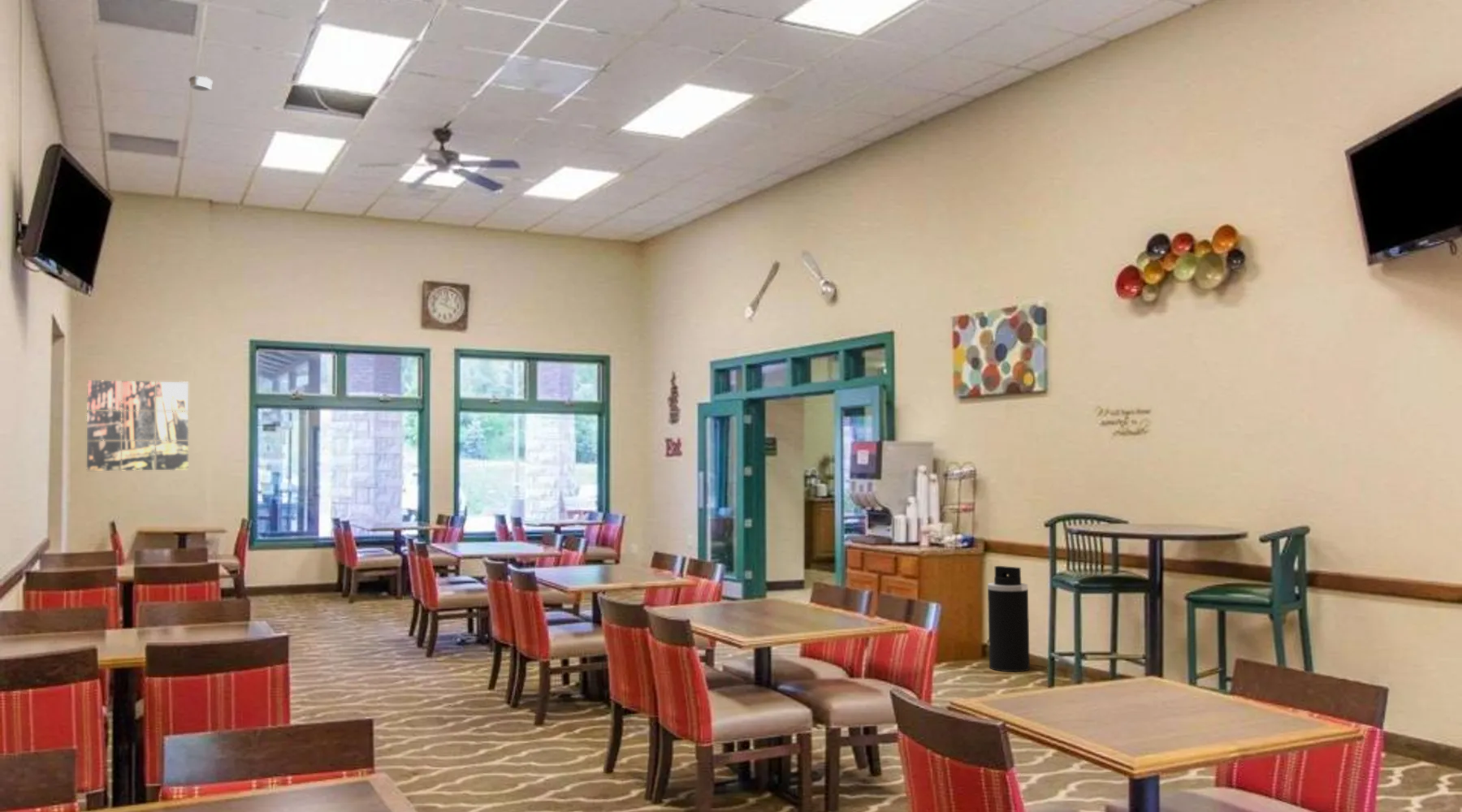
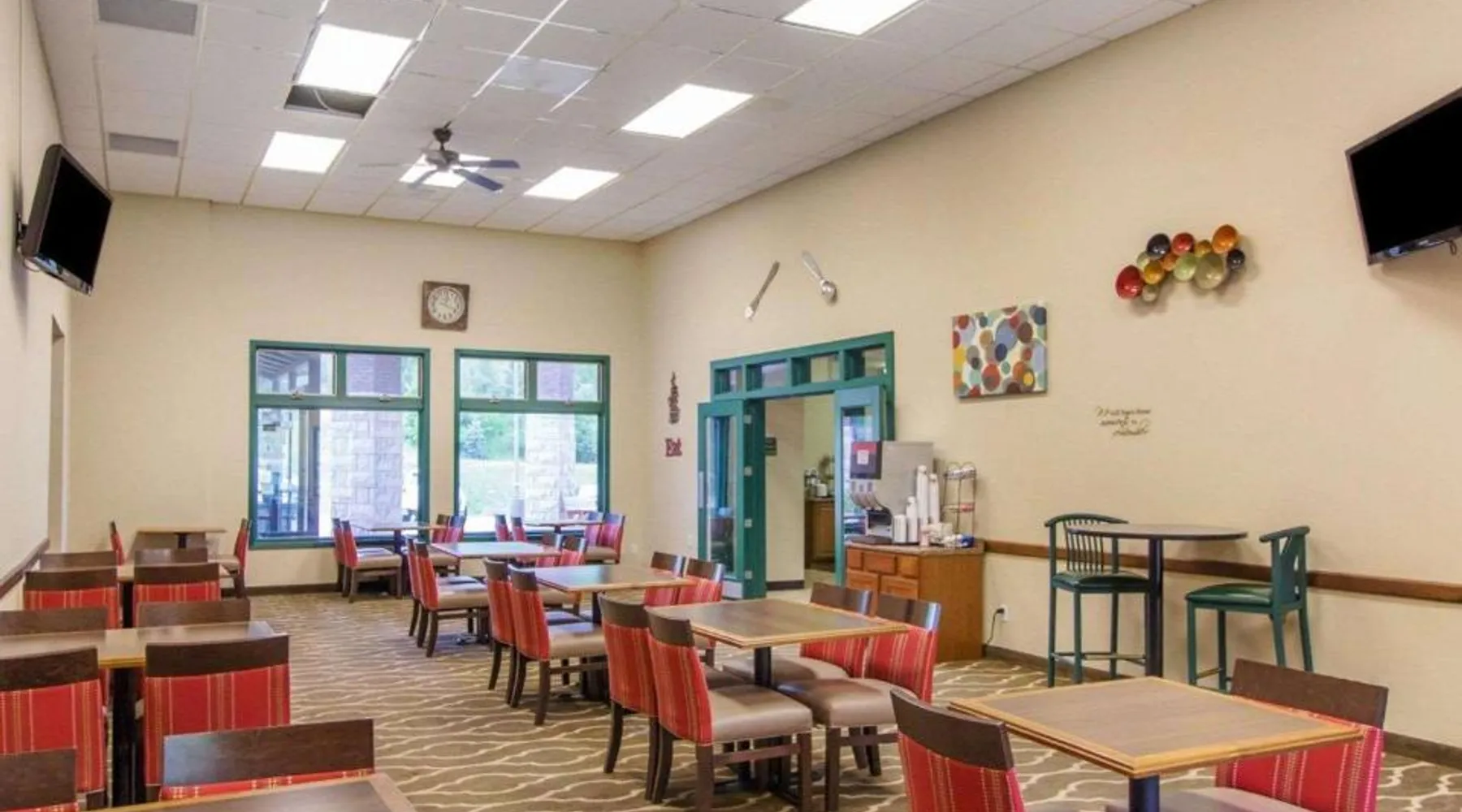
- wall art (138, 425)
- trash can (1008, 617)
- smoke detector (201, 82)
